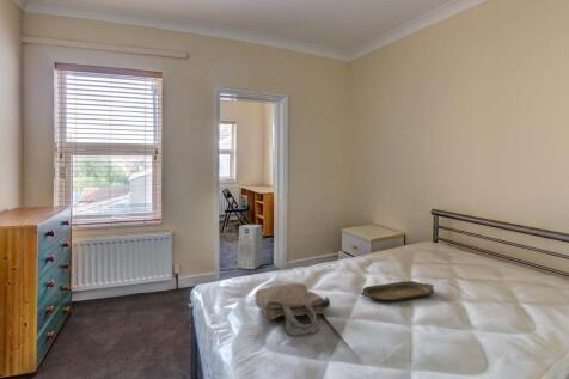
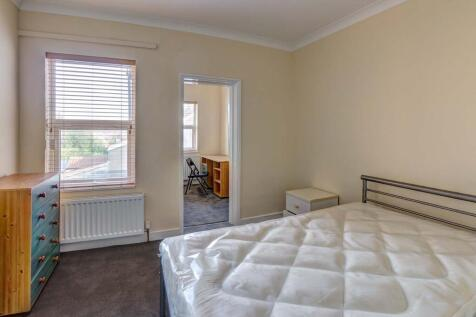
- air purifier (250, 245)
- tote bag (295, 305)
- serving tray (398, 292)
